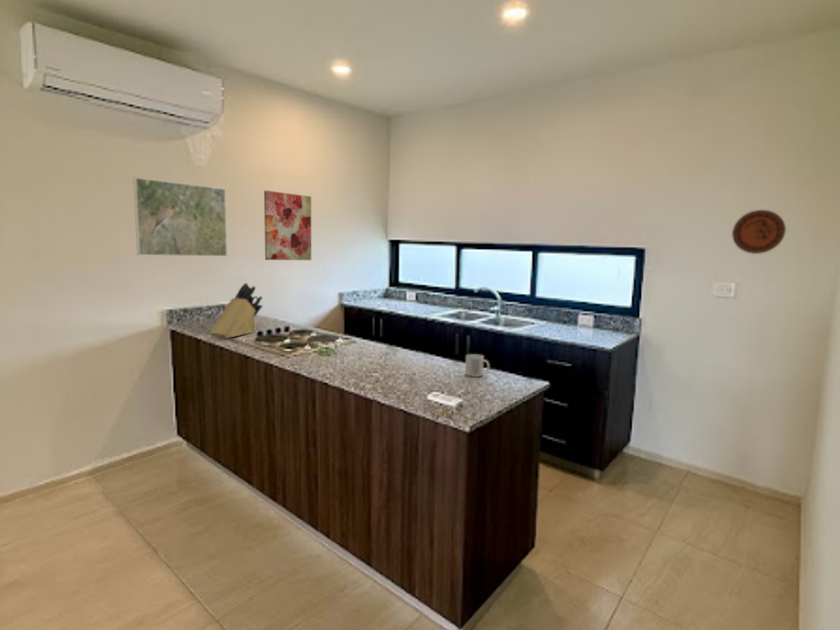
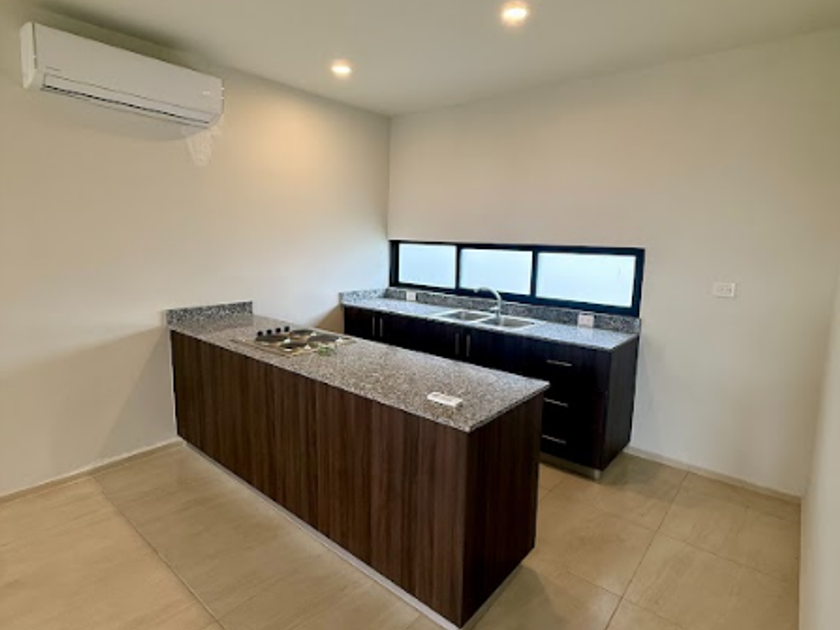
- knife block (237, 309)
- decorative plate (758, 231)
- mug (477, 365)
- wall art (288, 227)
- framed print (183, 220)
